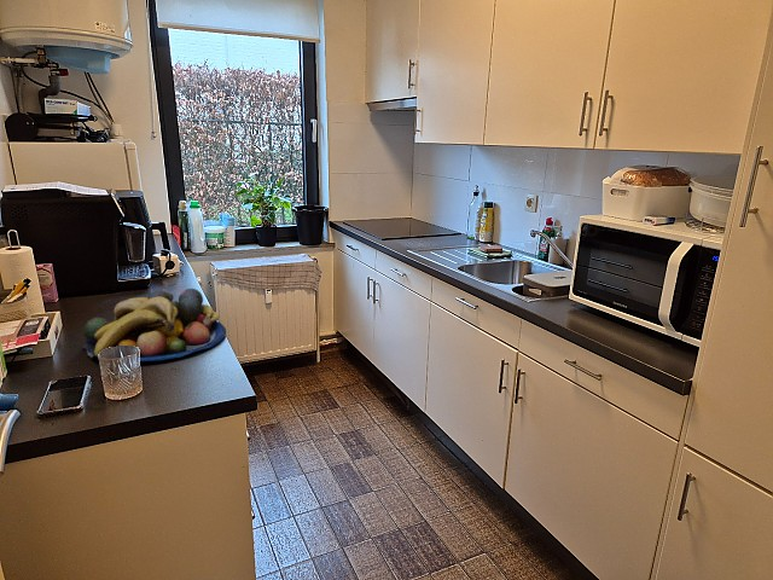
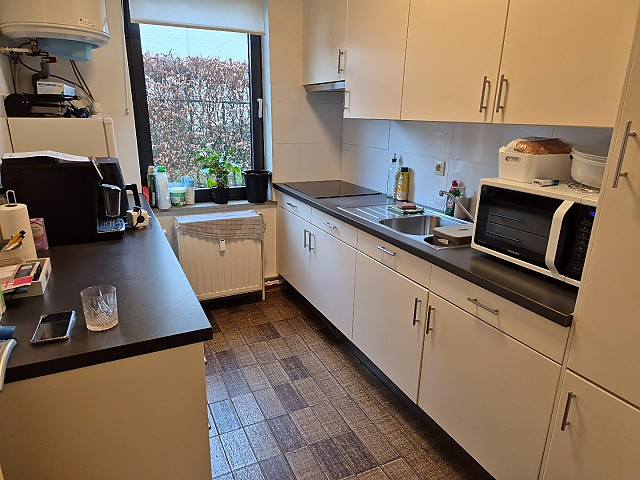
- fruit bowl (157, 317)
